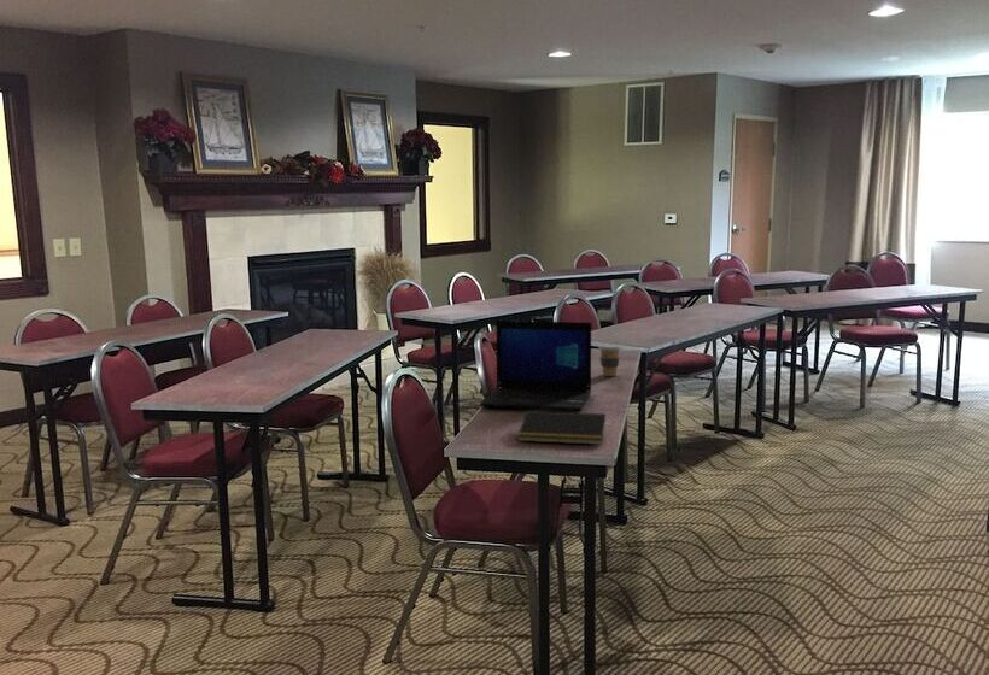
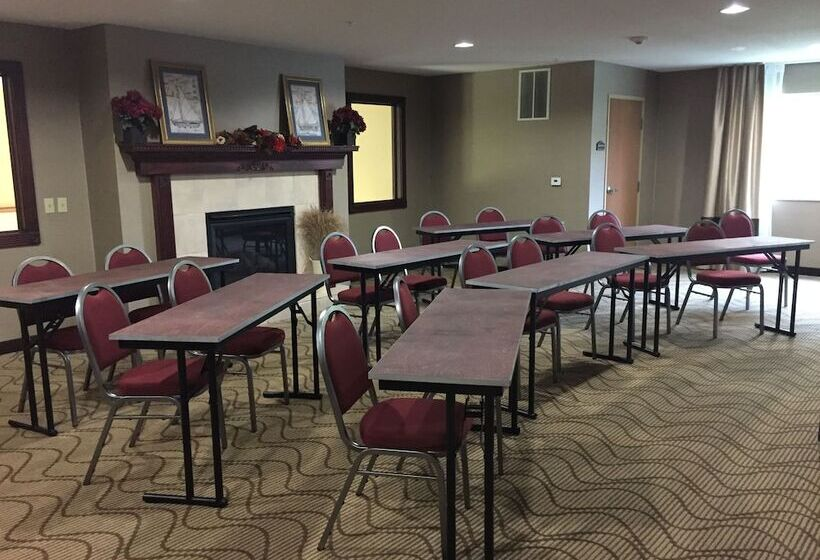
- notepad (562, 427)
- coffee cup (609, 359)
- laptop (537, 363)
